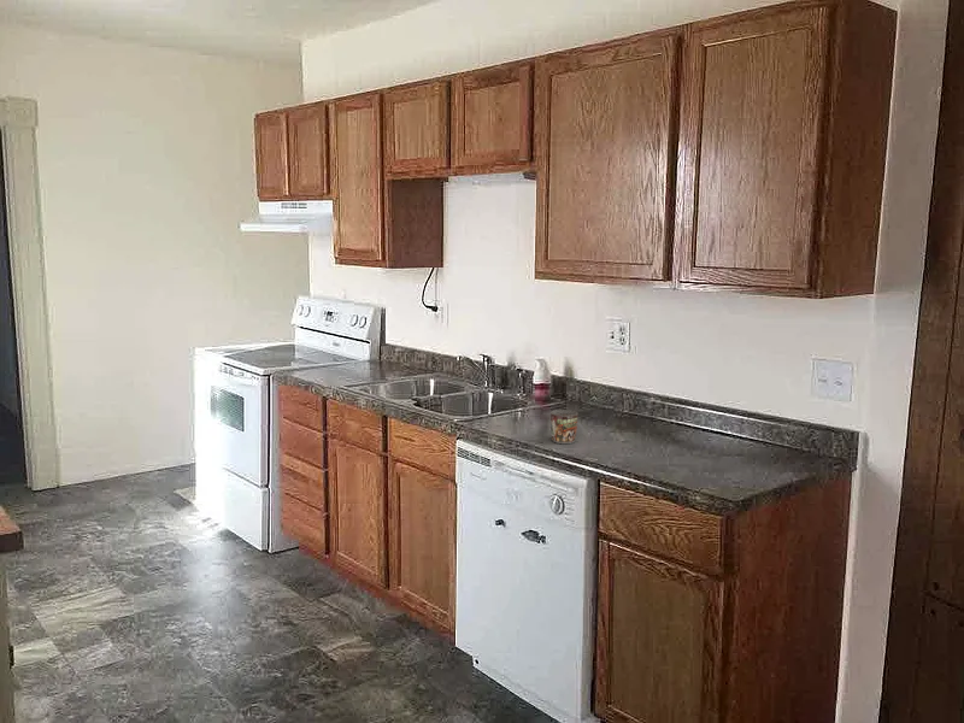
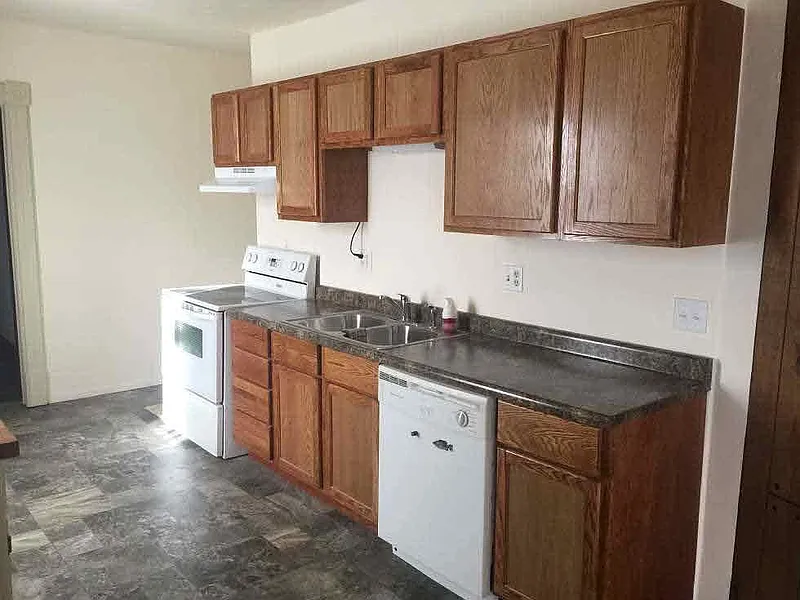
- mug (560, 425)
